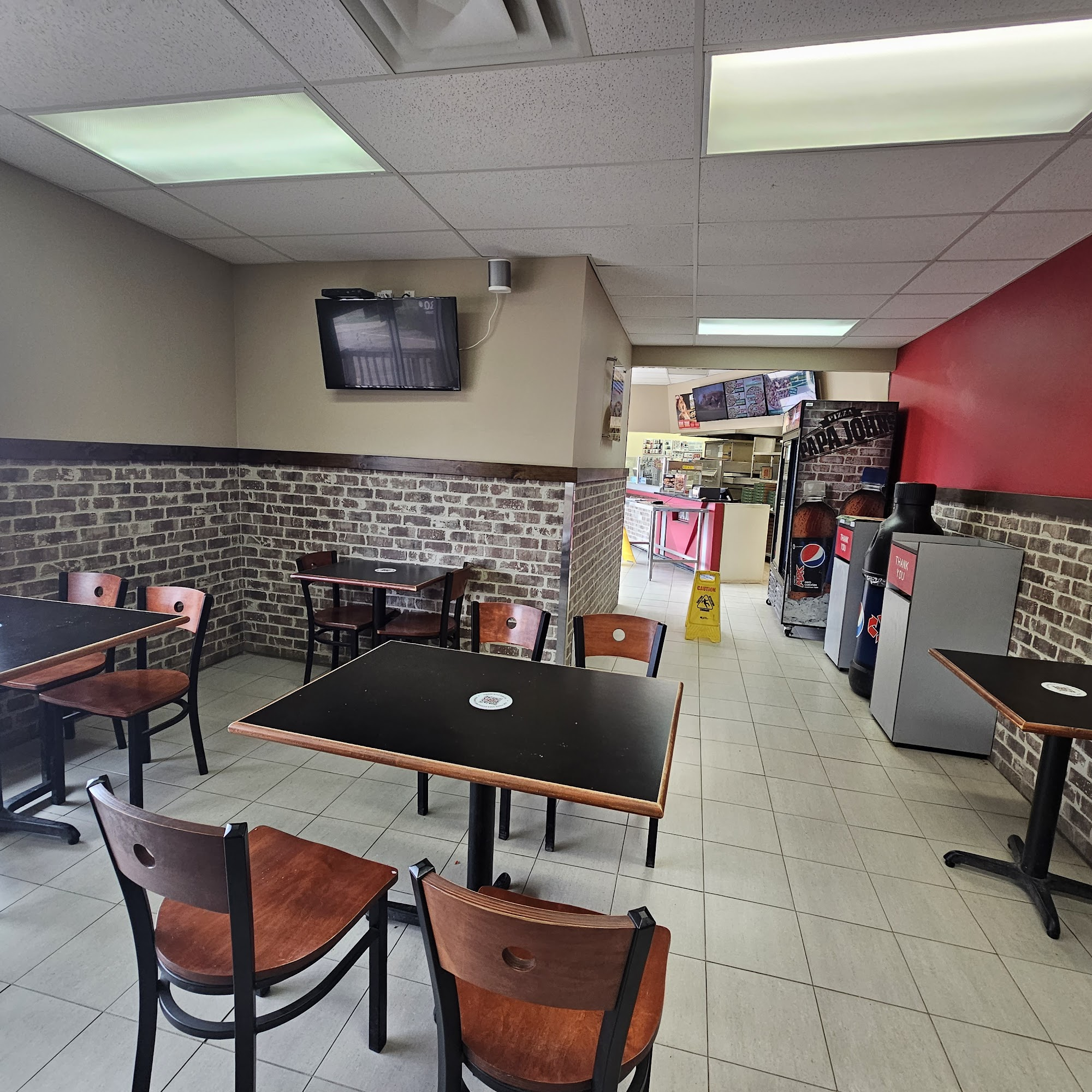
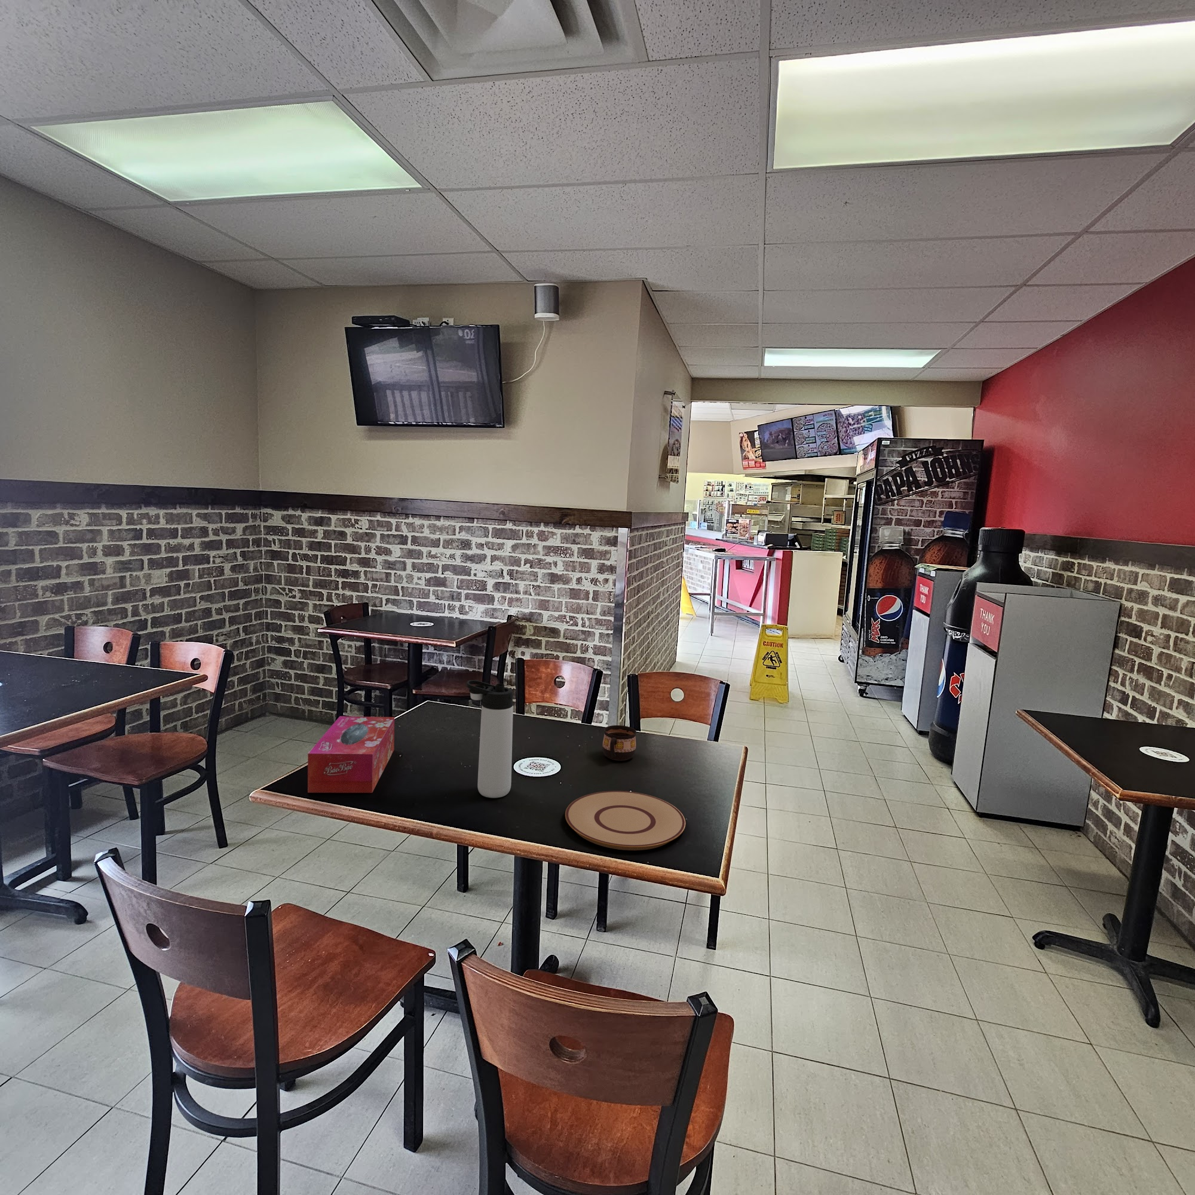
+ tissue box (355, 752)
+ plate (625, 820)
+ thermos bottle (488, 738)
+ cup (617, 743)
